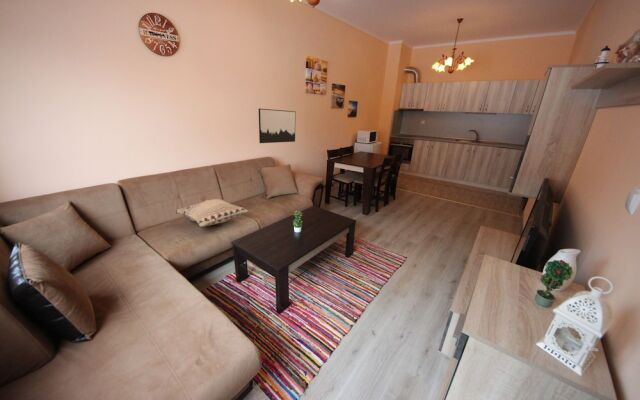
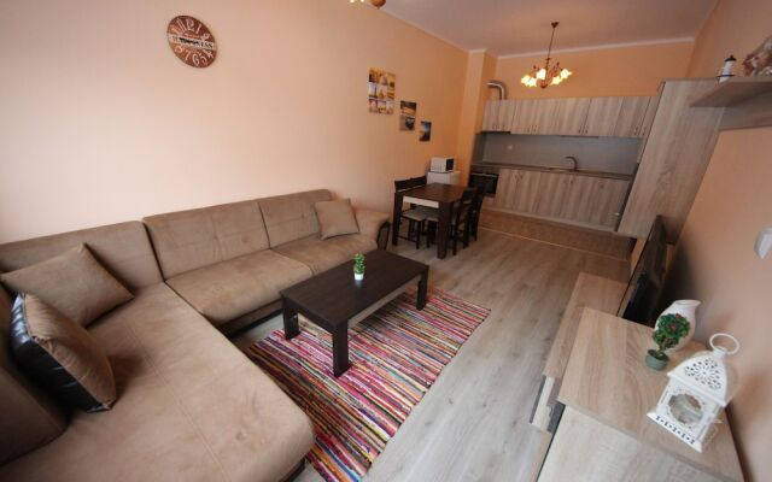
- decorative pillow (212, 211)
- wall art (278, 126)
